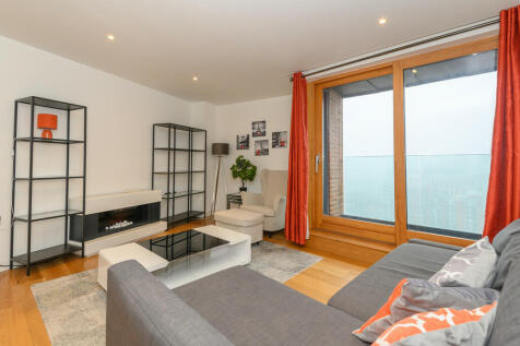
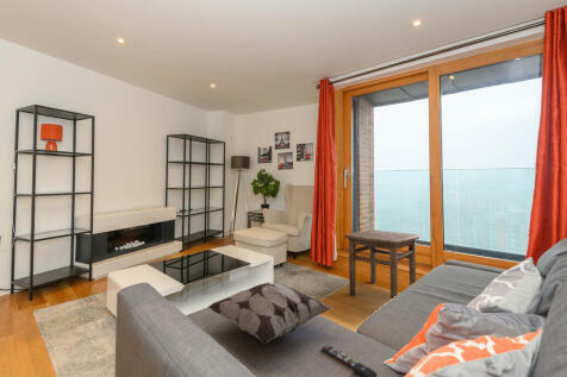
+ remote control (347, 360)
+ side table (381, 264)
+ decorative pillow (269, 306)
